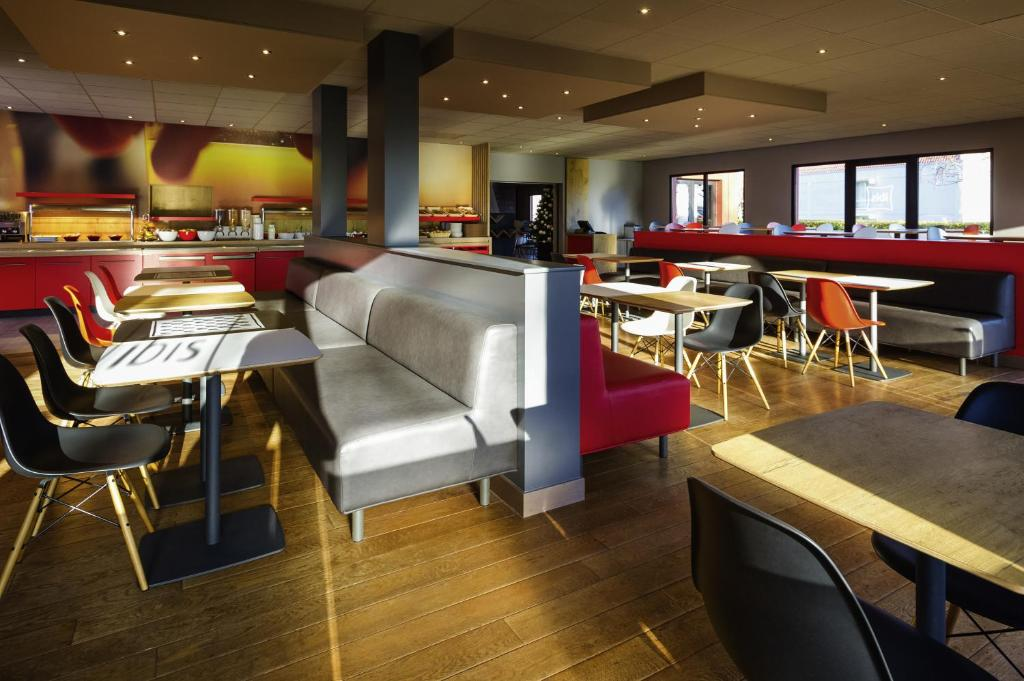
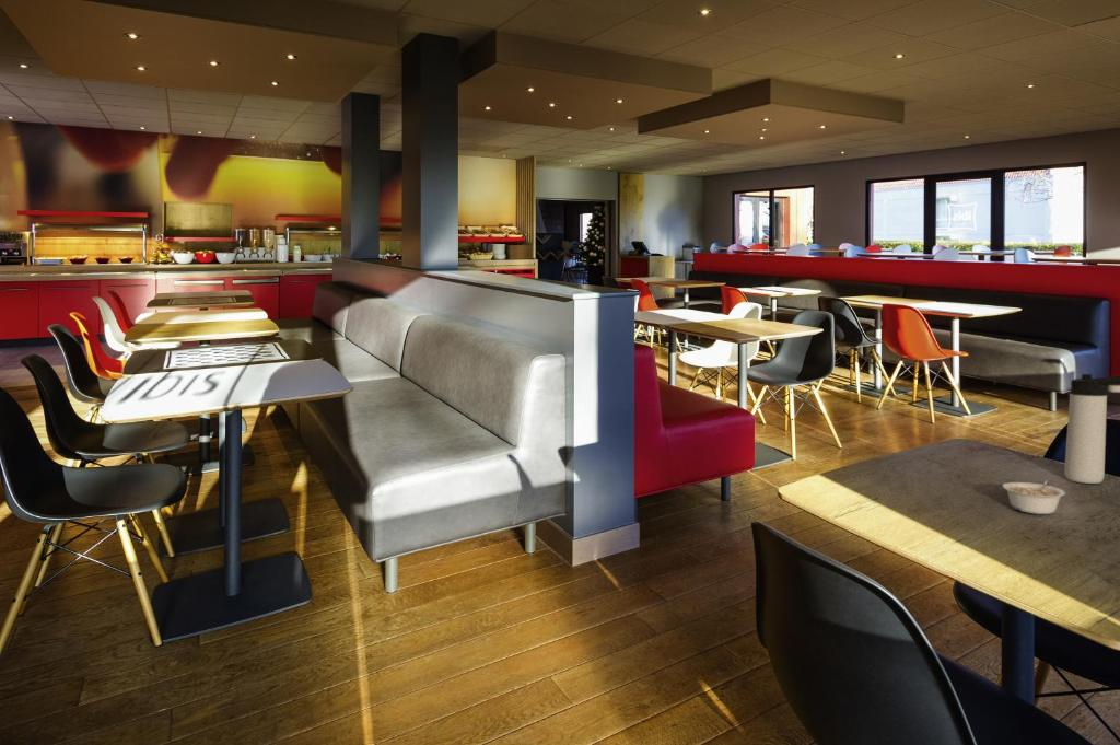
+ legume (1032, 496)
+ thermos bottle (1096, 428)
